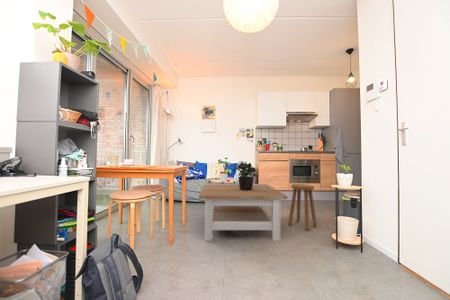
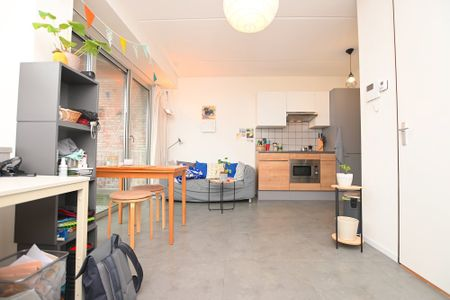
- potted plant (244, 174)
- stool (299, 205)
- coffee table (238, 207)
